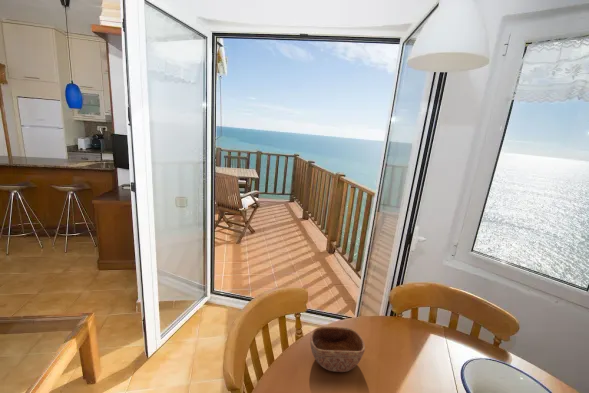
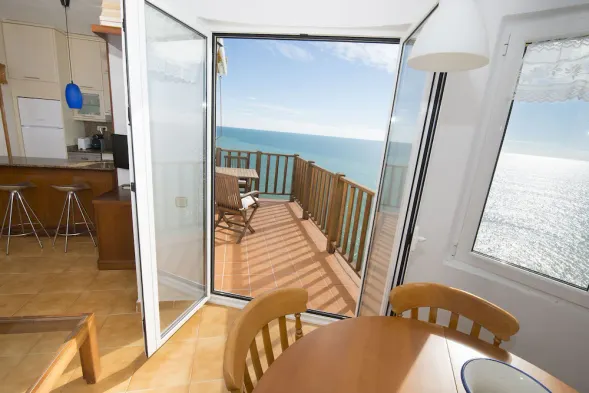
- bowl (336, 348)
